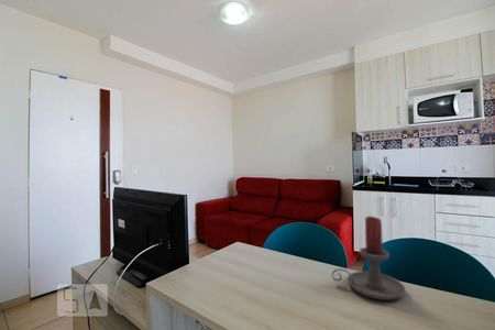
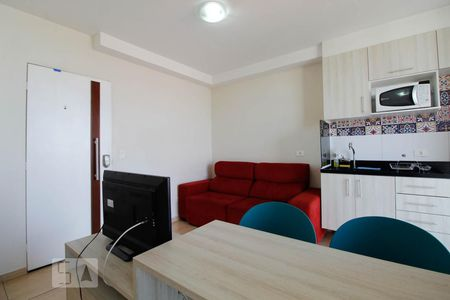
- candle holder (365, 252)
